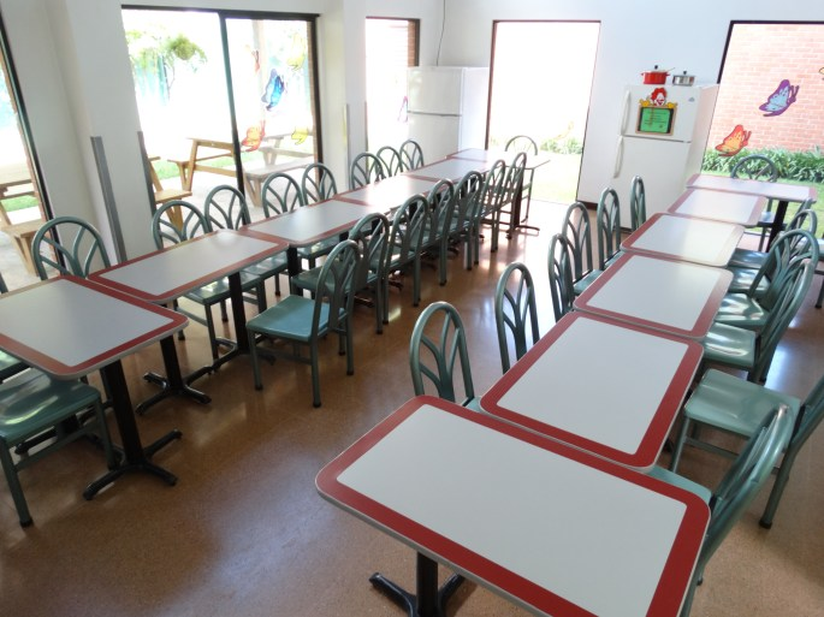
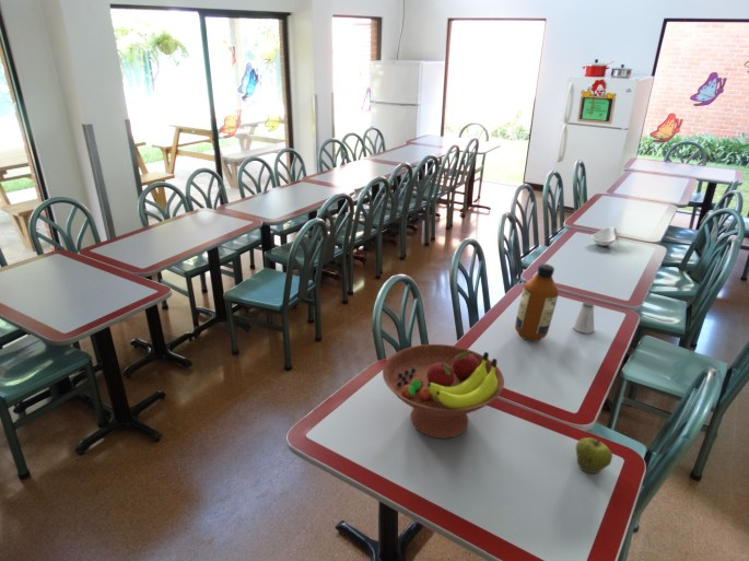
+ fruit bowl (441, 388)
+ spoon rest (606, 235)
+ apple (593, 453)
+ bottle (537, 302)
+ saltshaker (585, 316)
